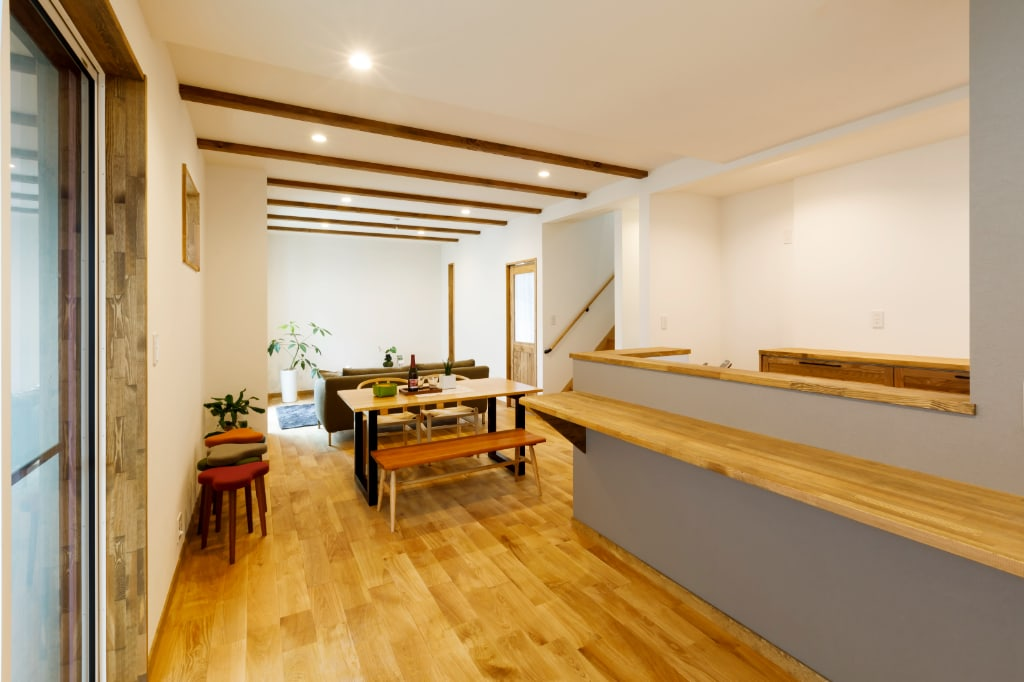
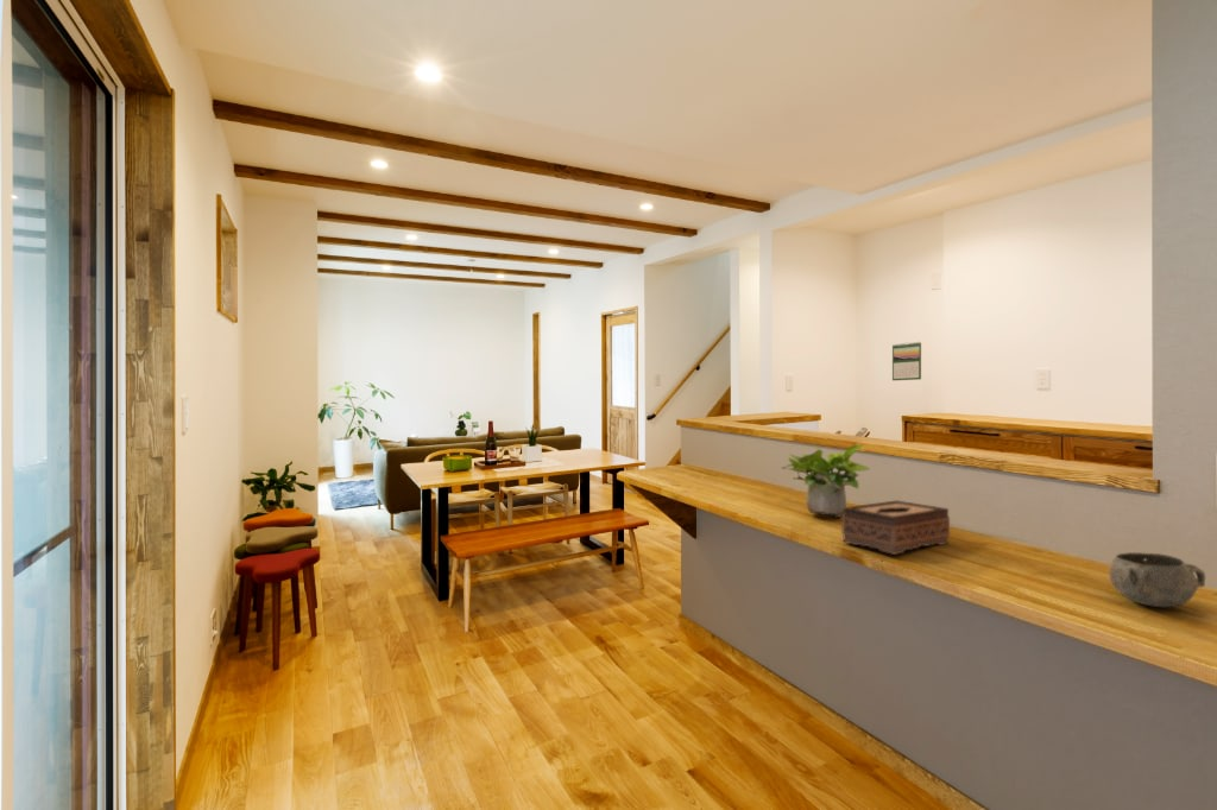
+ potted plant (825, 480)
+ decorative bowl (1154, 580)
+ calendar (906, 361)
+ tissue box (895, 525)
